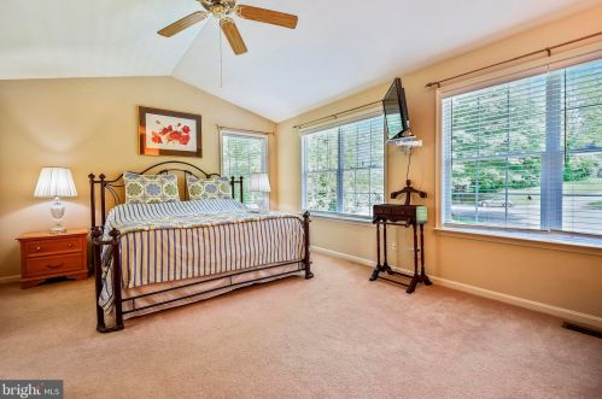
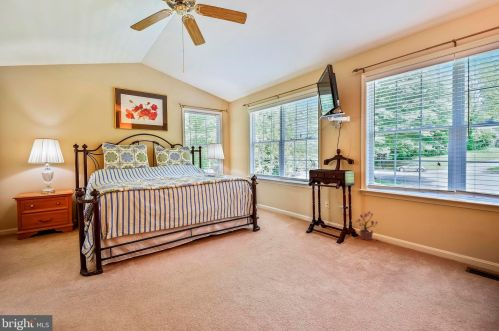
+ potted plant (365, 225)
